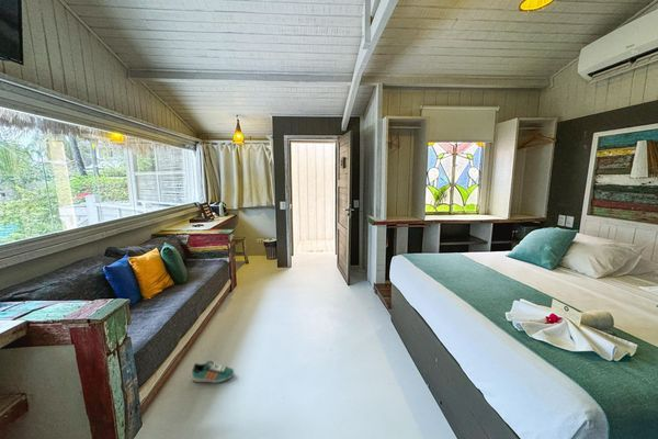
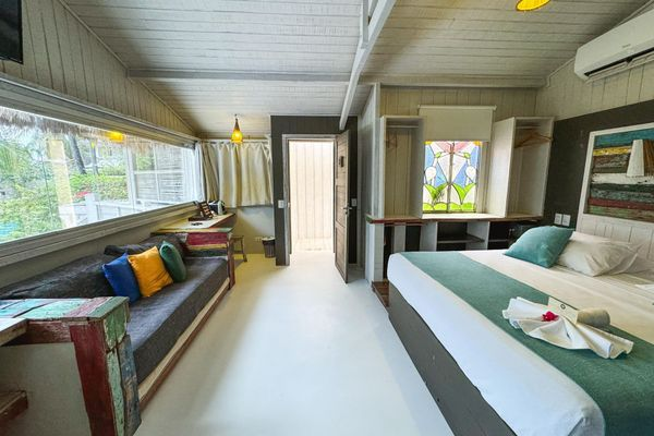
- sneaker (213, 370)
